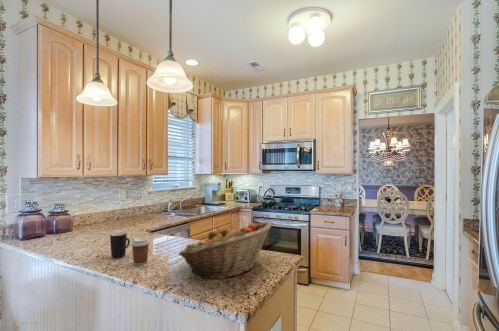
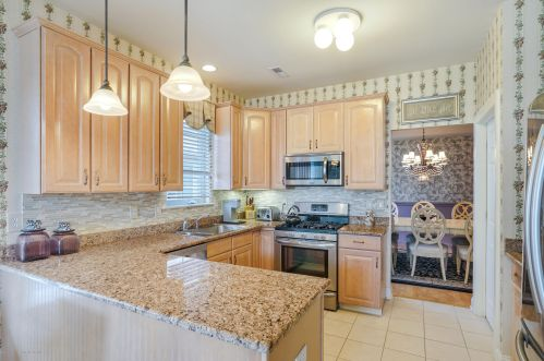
- mug (120, 244)
- fruit basket (228, 245)
- coffee cup (140, 250)
